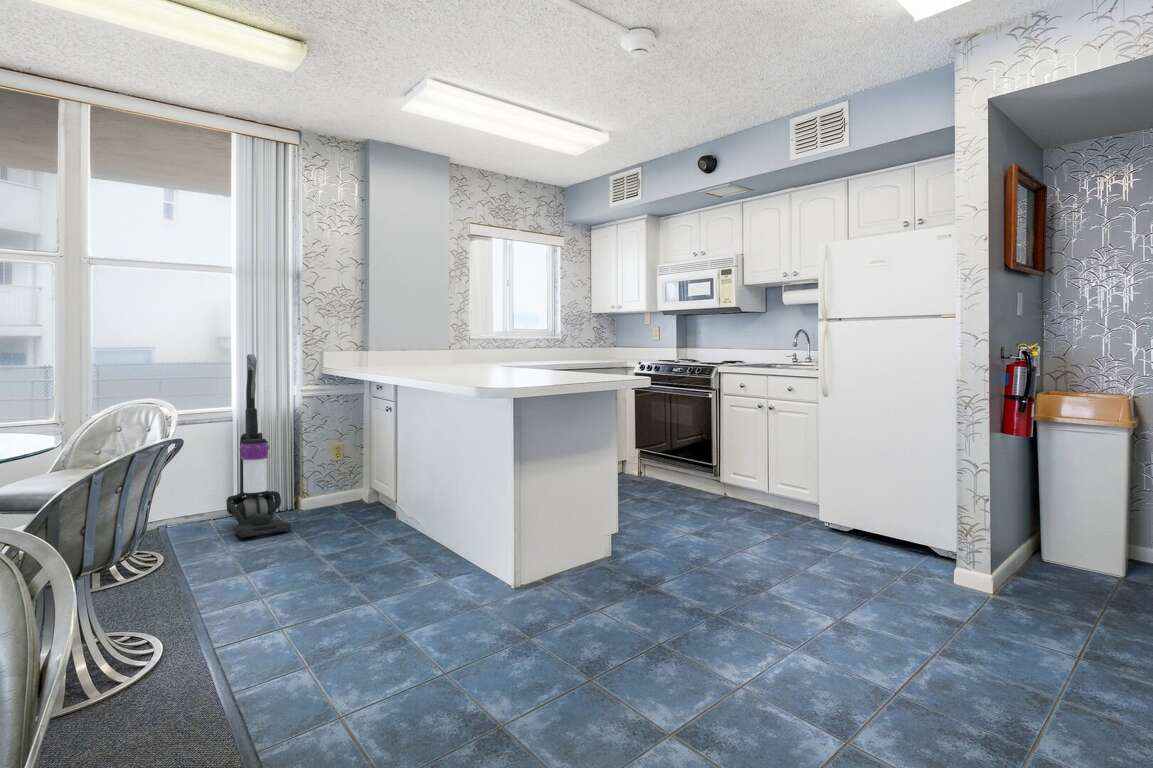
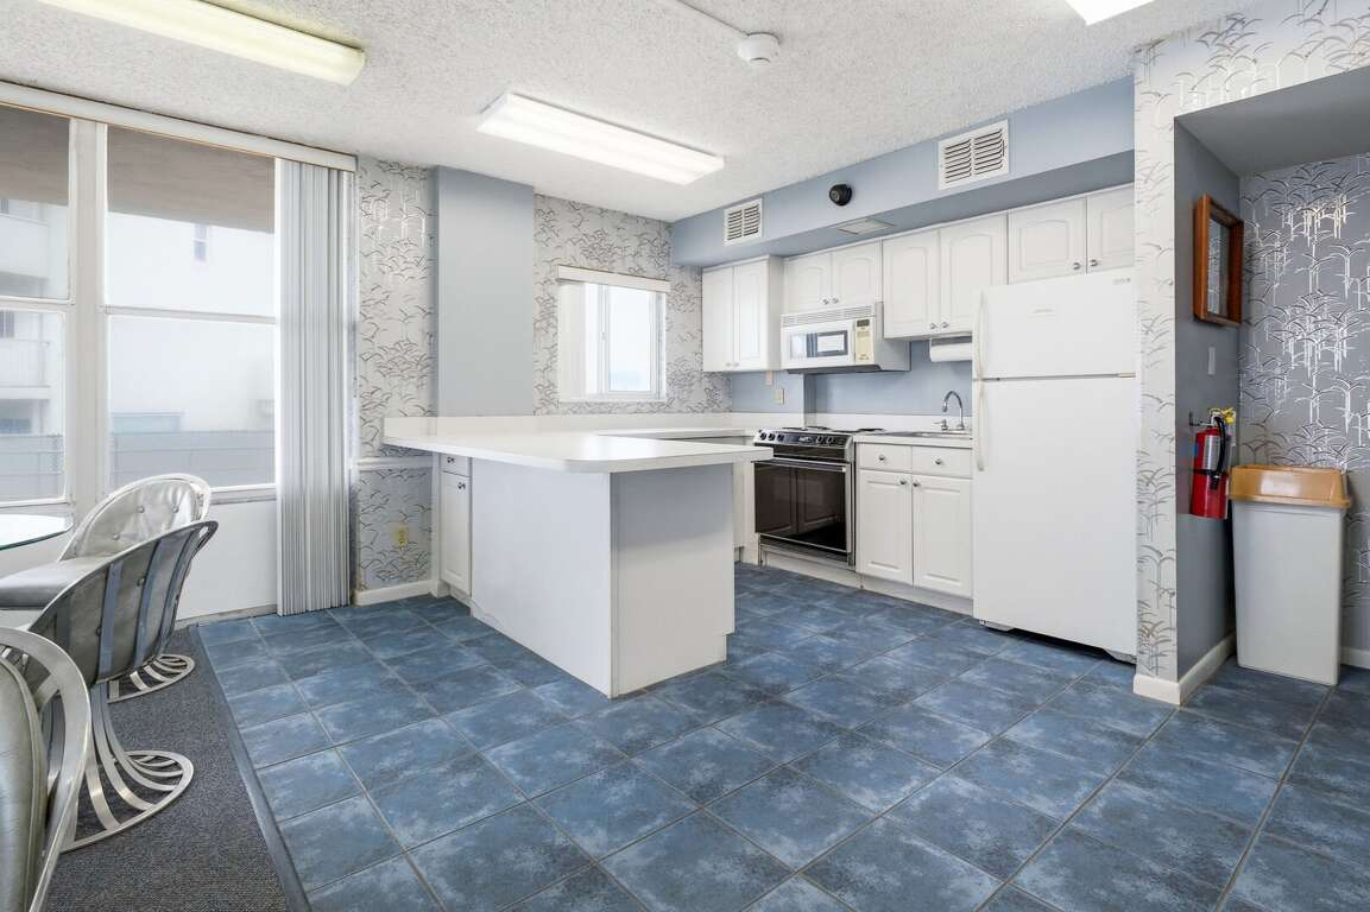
- vacuum cleaner (256, 441)
